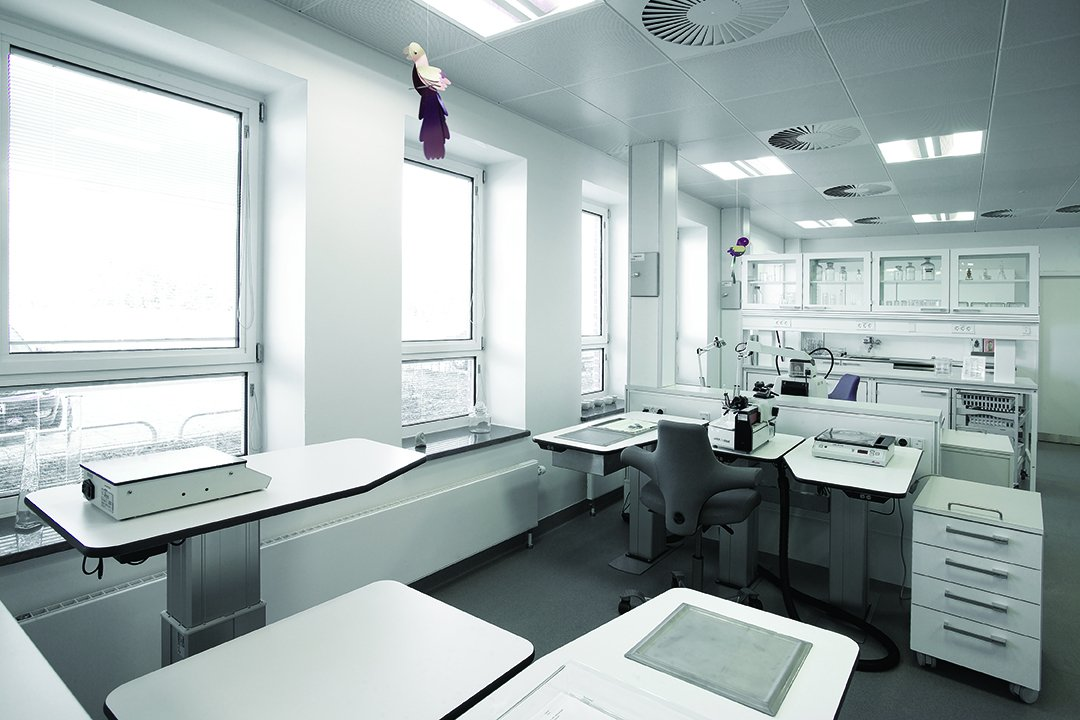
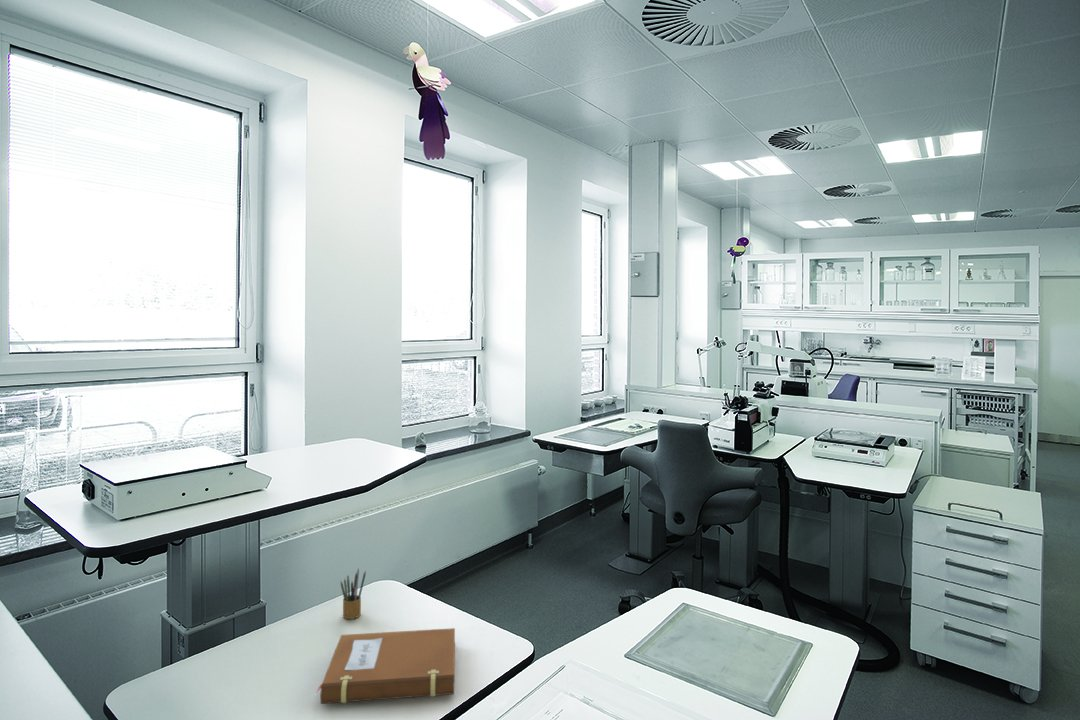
+ pencil box (352, 594)
+ notebook (390, 663)
